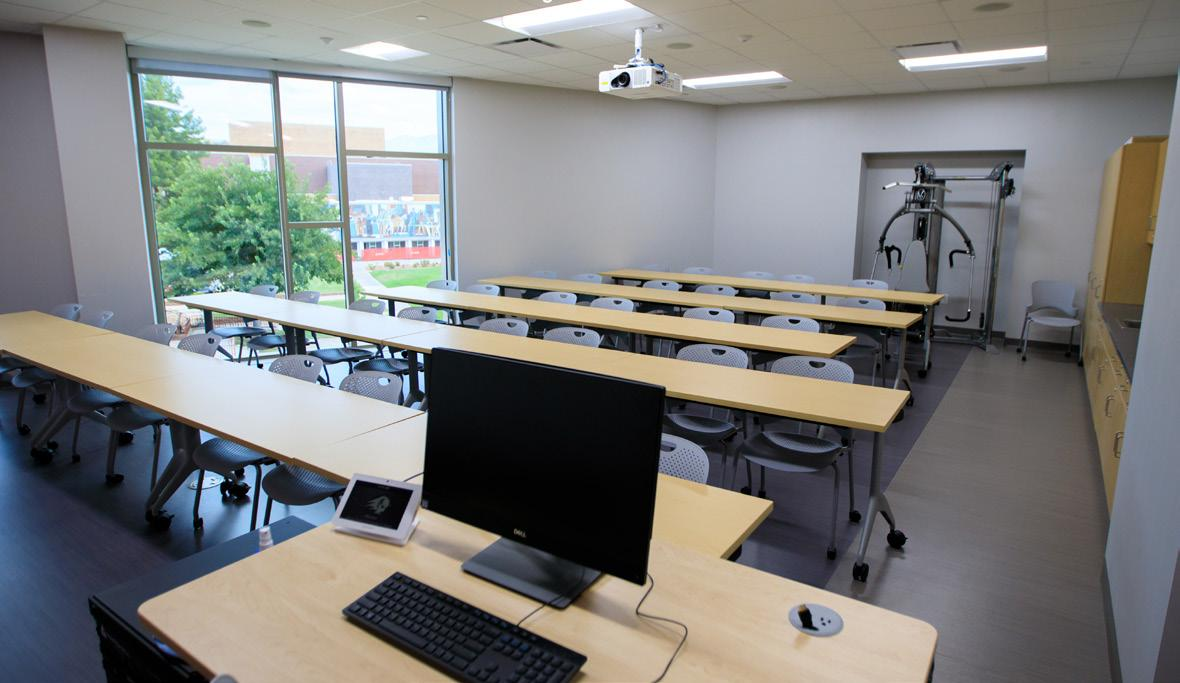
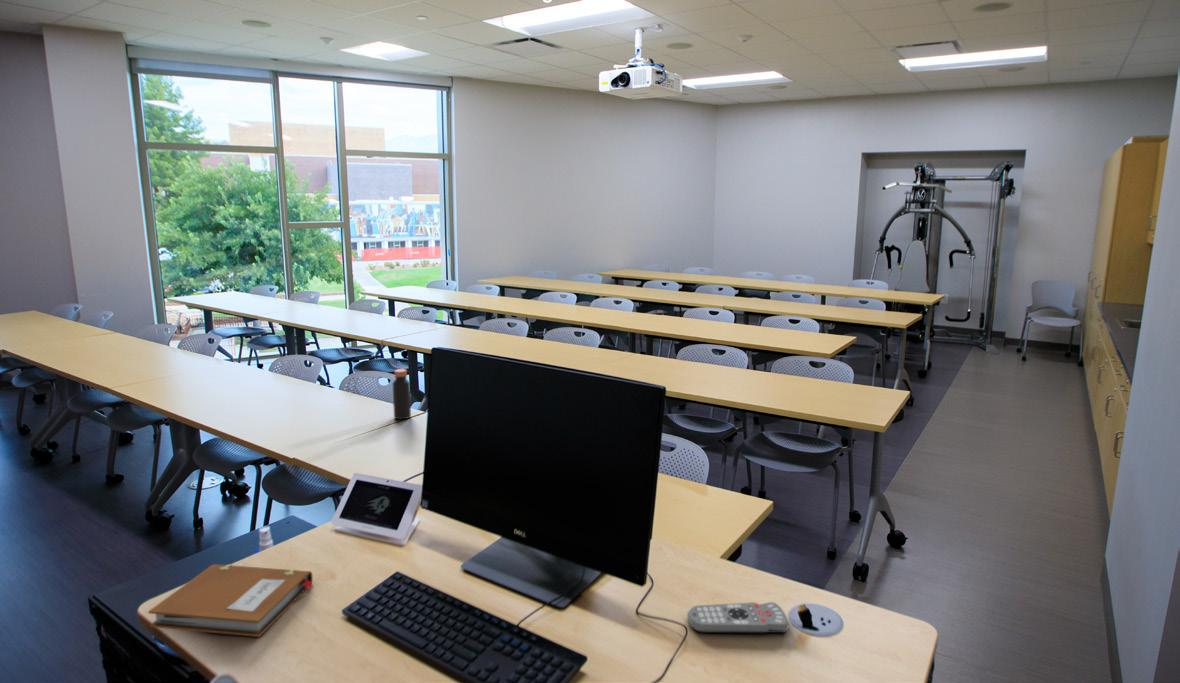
+ notebook (238, 596)
+ bottle (401, 394)
+ remote control (736, 617)
